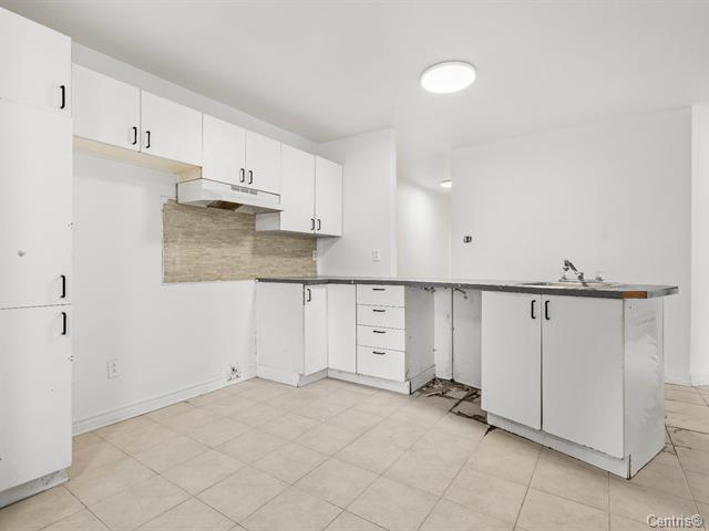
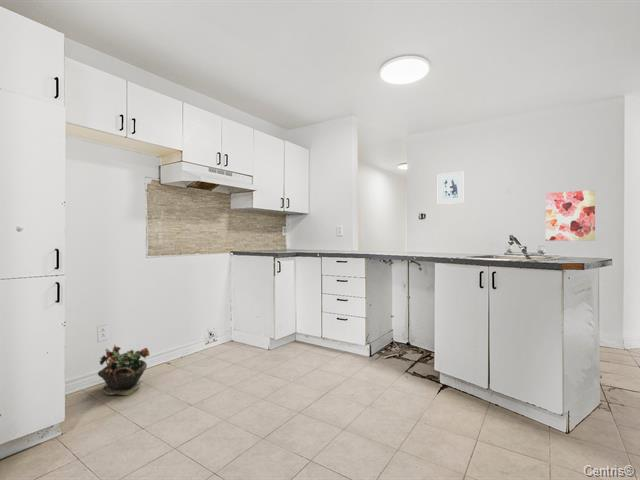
+ wall art (569, 216)
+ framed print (450, 188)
+ potted plant (124, 365)
